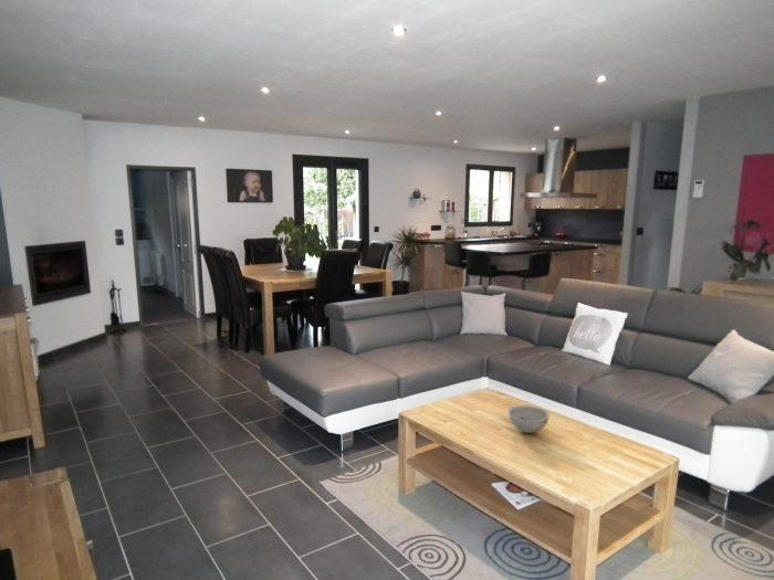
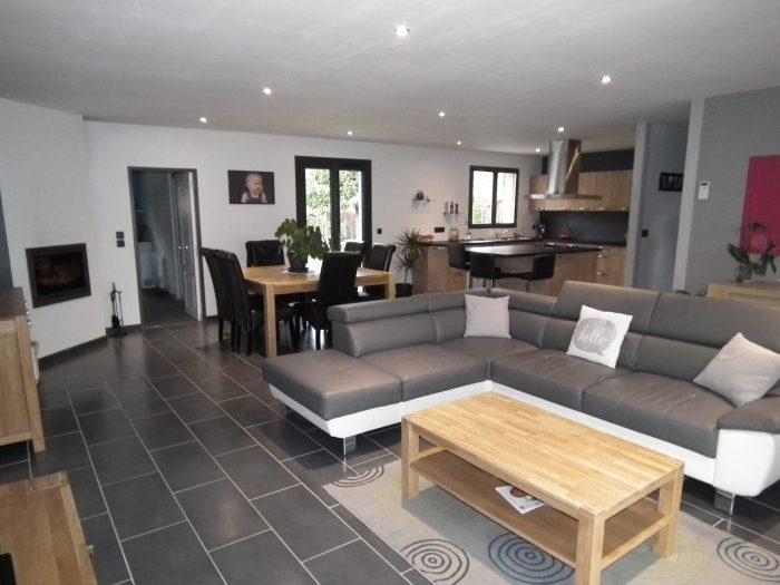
- bowl (527, 421)
